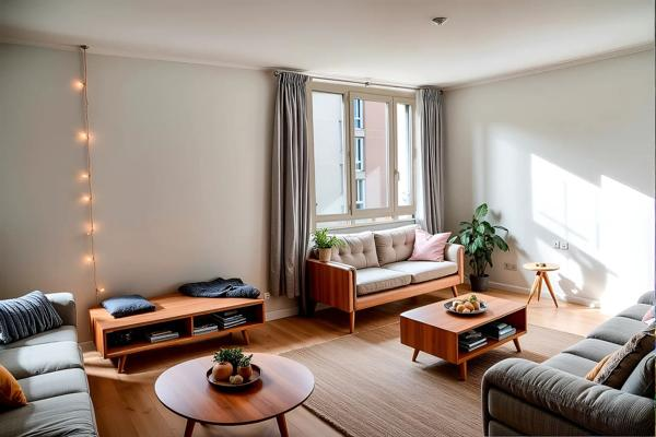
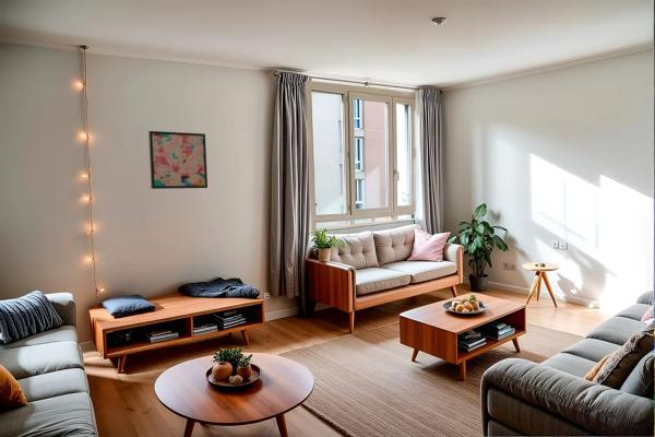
+ wall art (178, 160)
